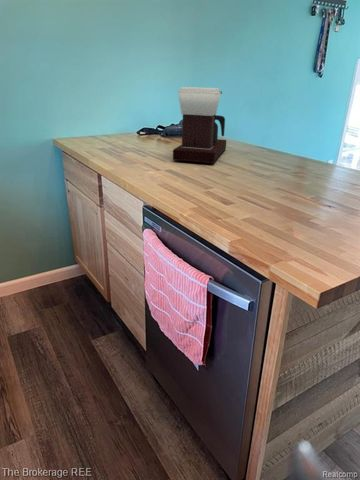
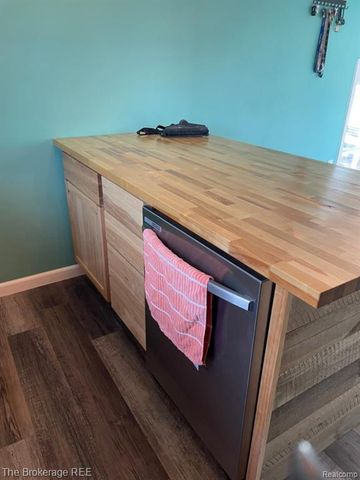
- coffee maker (203, 122)
